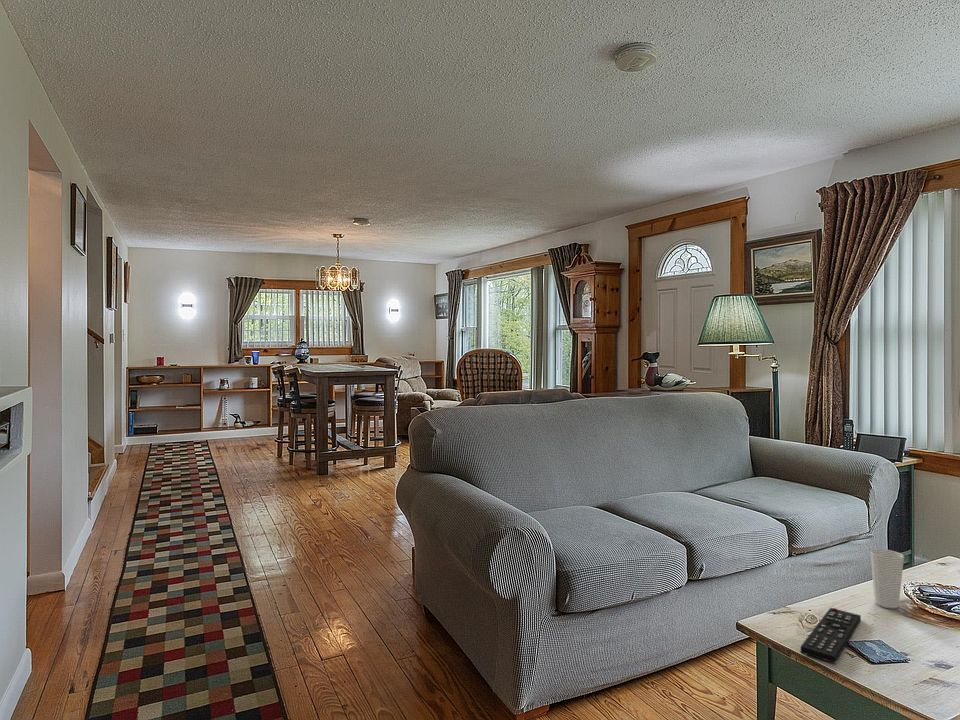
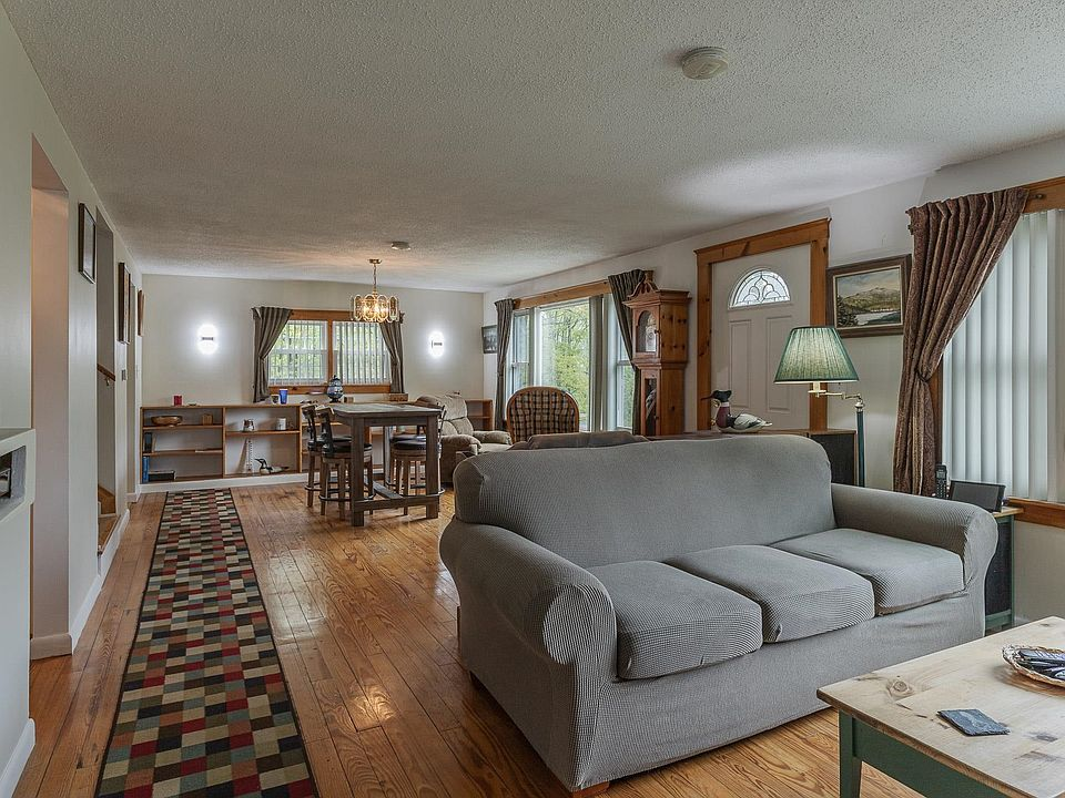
- cup (886, 578)
- remote control (832, 631)
